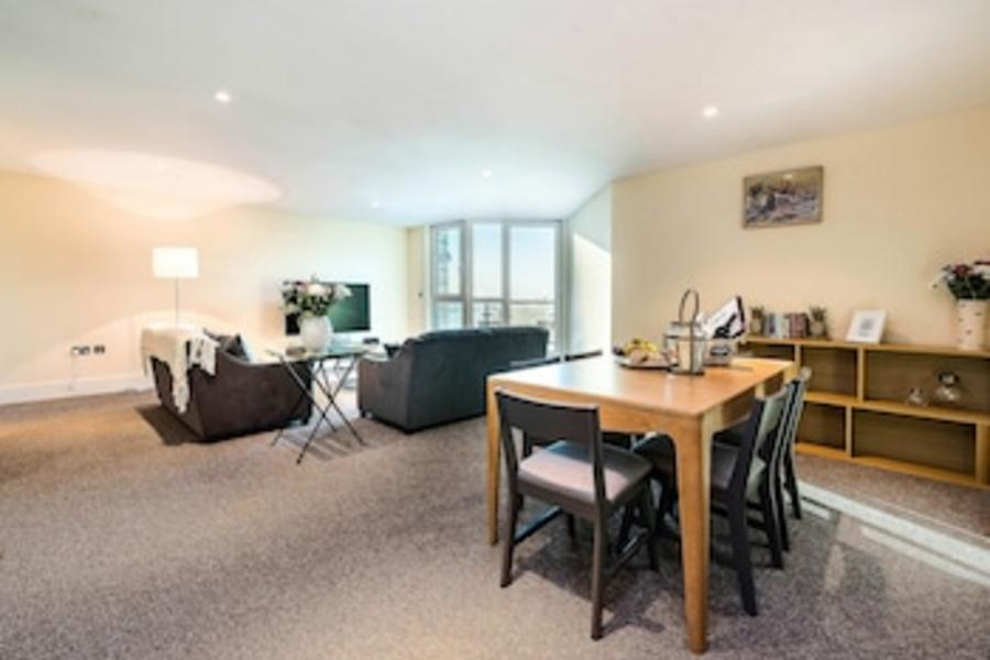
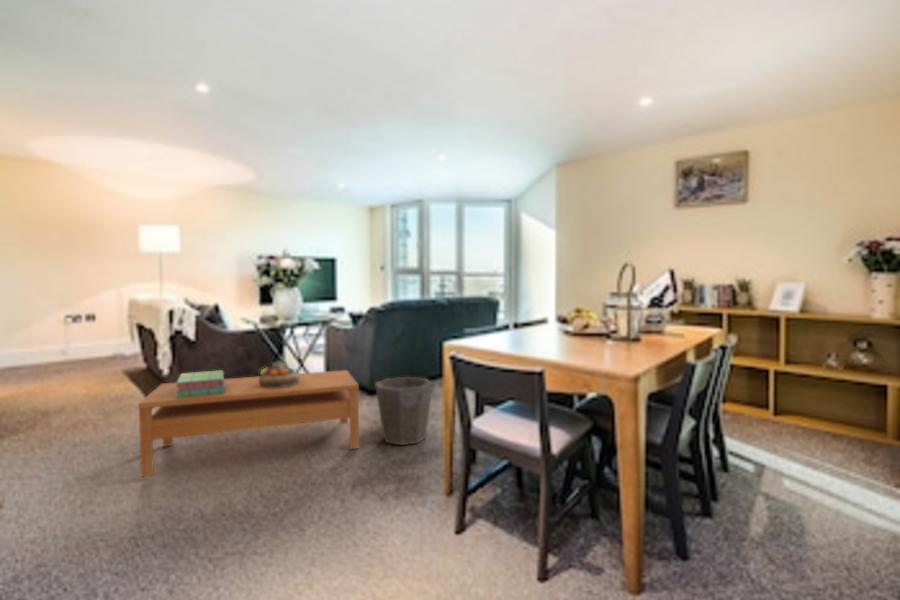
+ coffee table (259, 415)
+ stack of books (201, 382)
+ waste bin (404, 410)
+ decorative bowl (279, 371)
